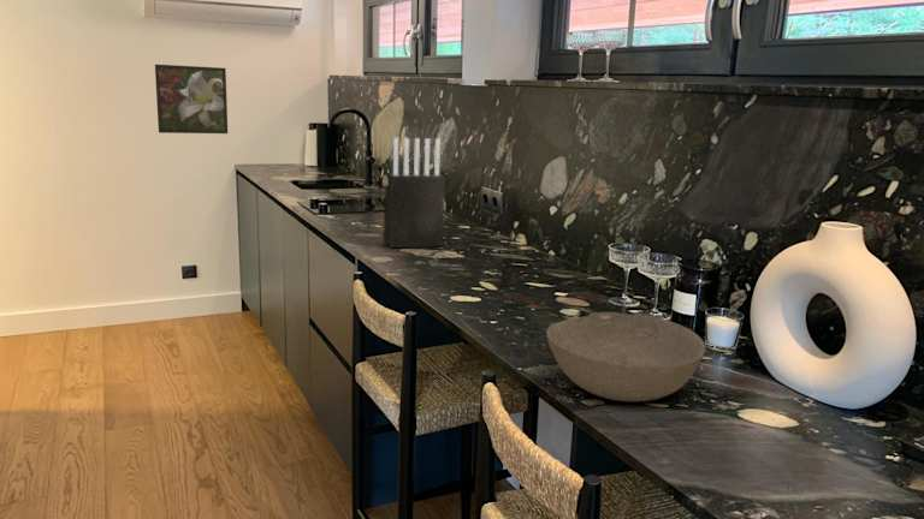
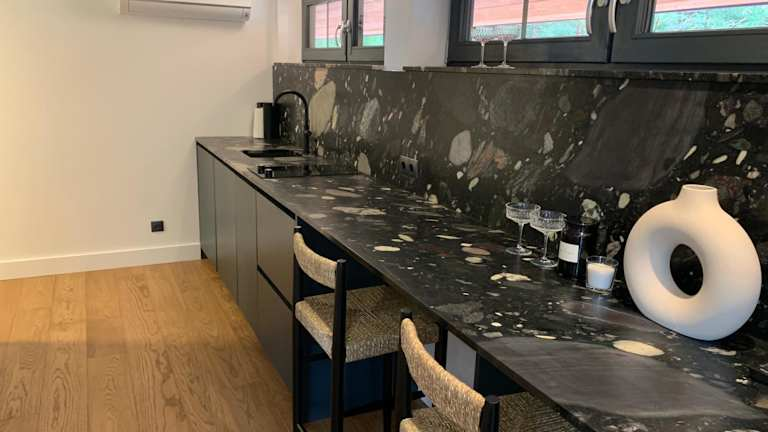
- knife block (413, 191)
- bowl (622, 359)
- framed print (191, 100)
